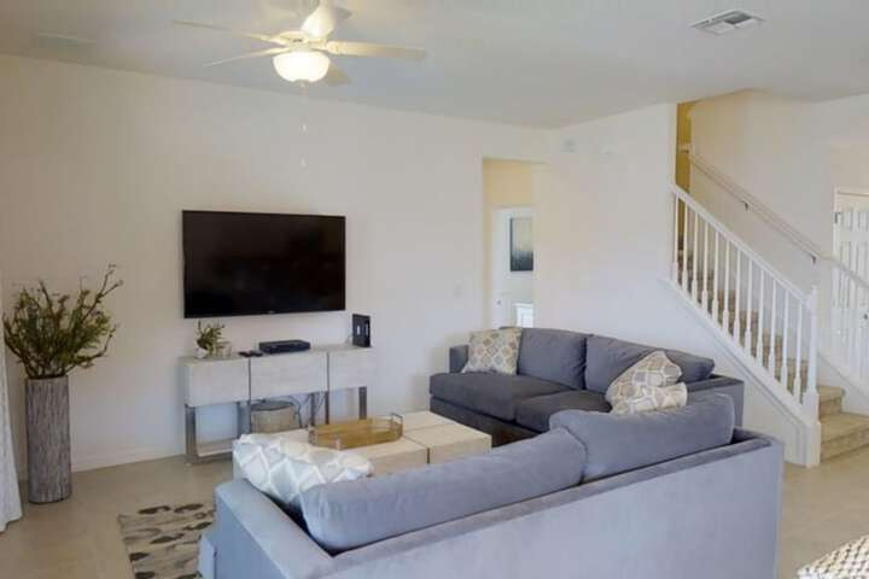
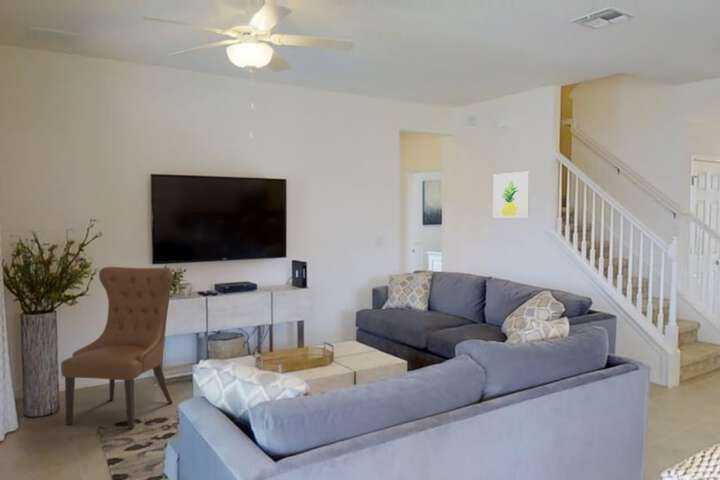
+ wall art (511, 195)
+ chair (122, 341)
